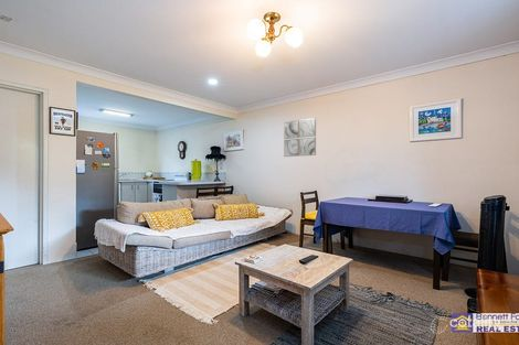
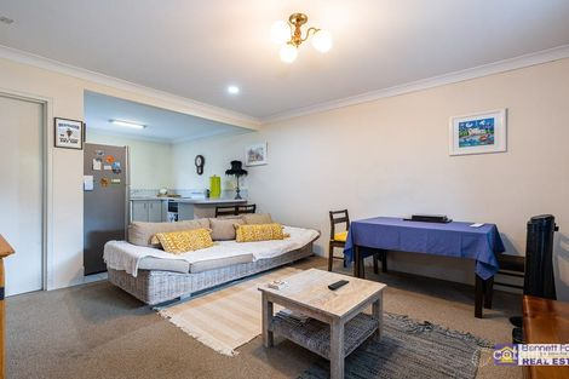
- wall art (299, 137)
